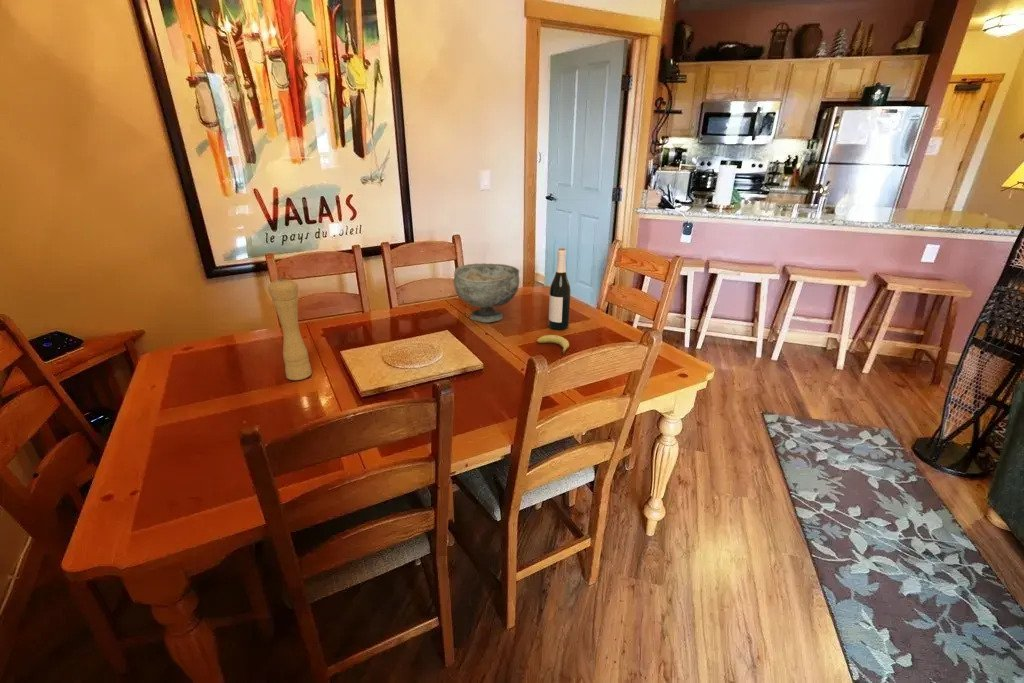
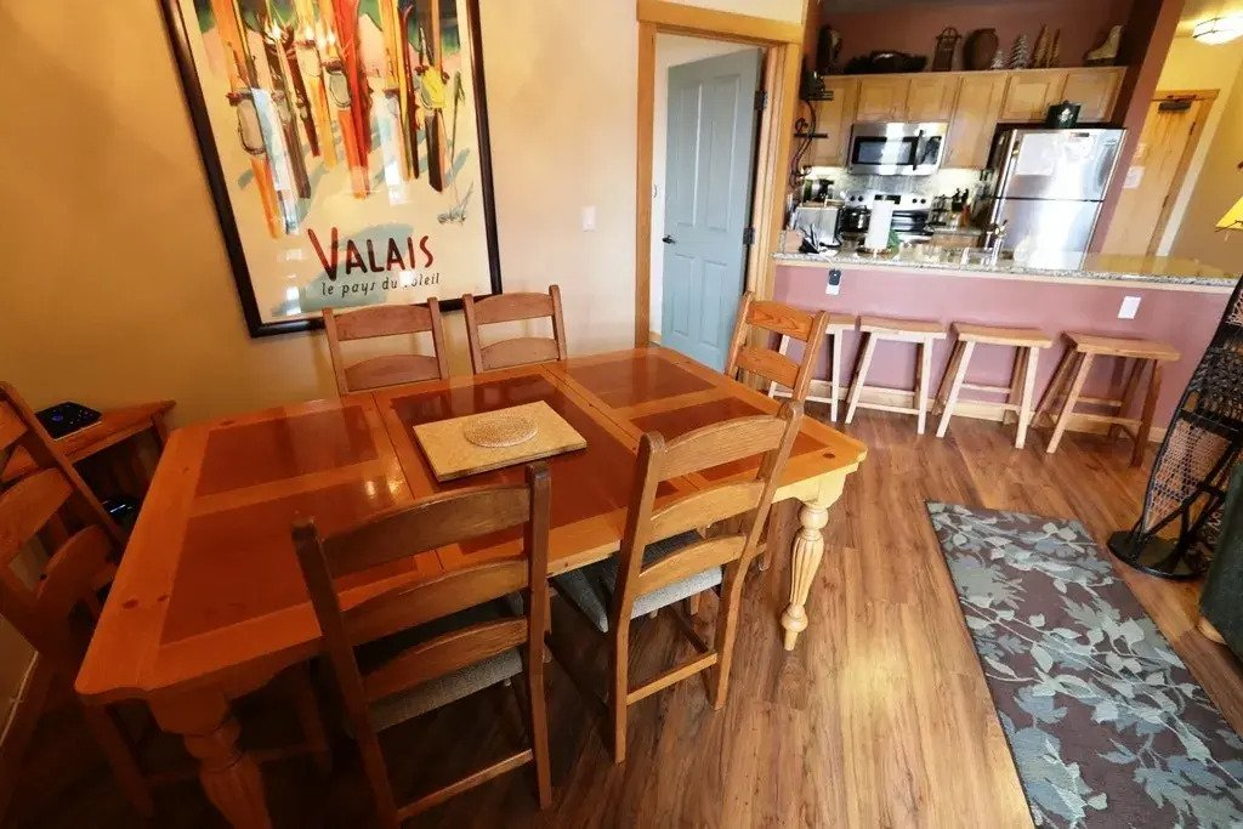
- fruit (555, 342)
- decorative bowl (487, 294)
- wine bottle (560, 289)
- pepper mill (290, 329)
